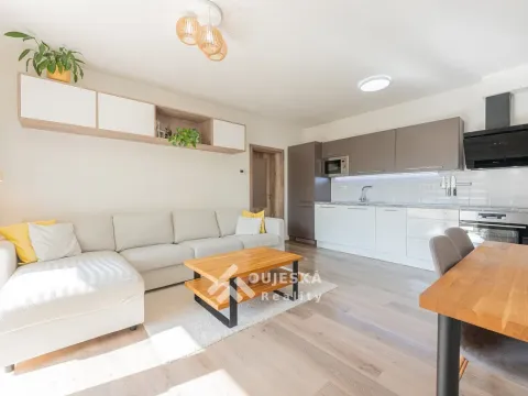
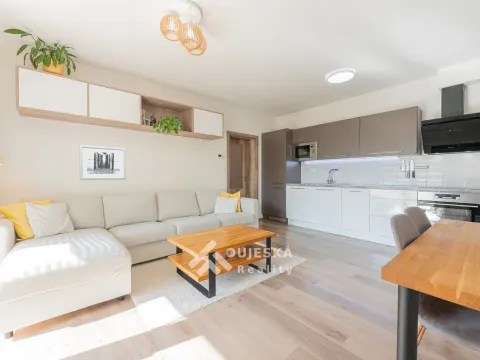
+ wall art (104, 163)
